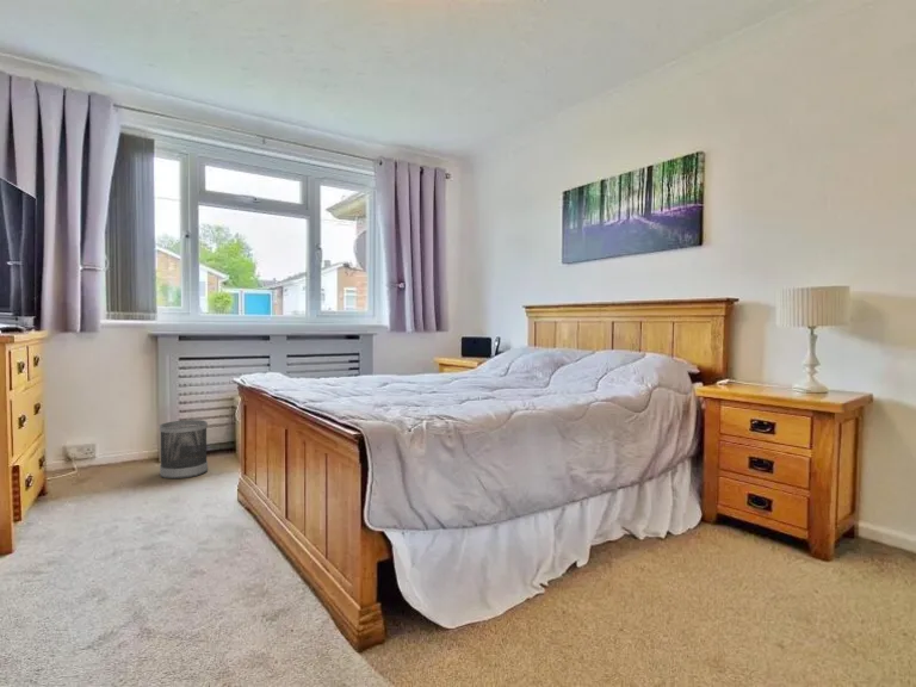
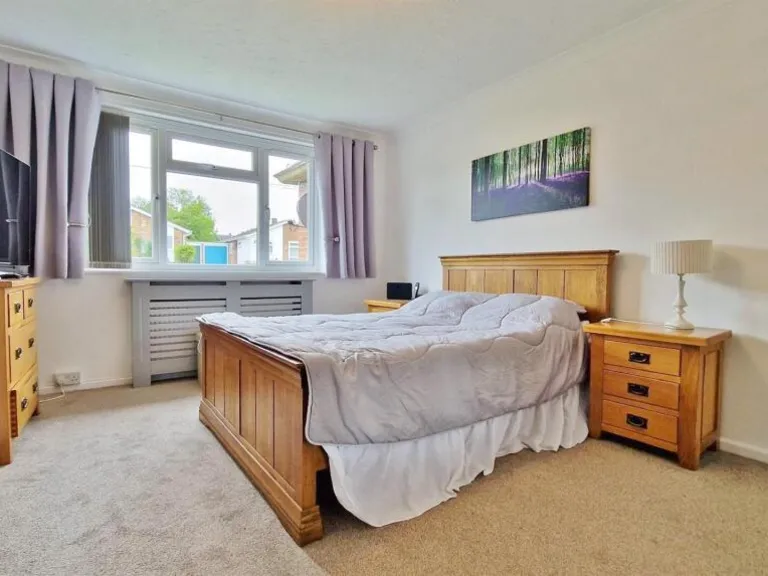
- wastebasket (184, 447)
